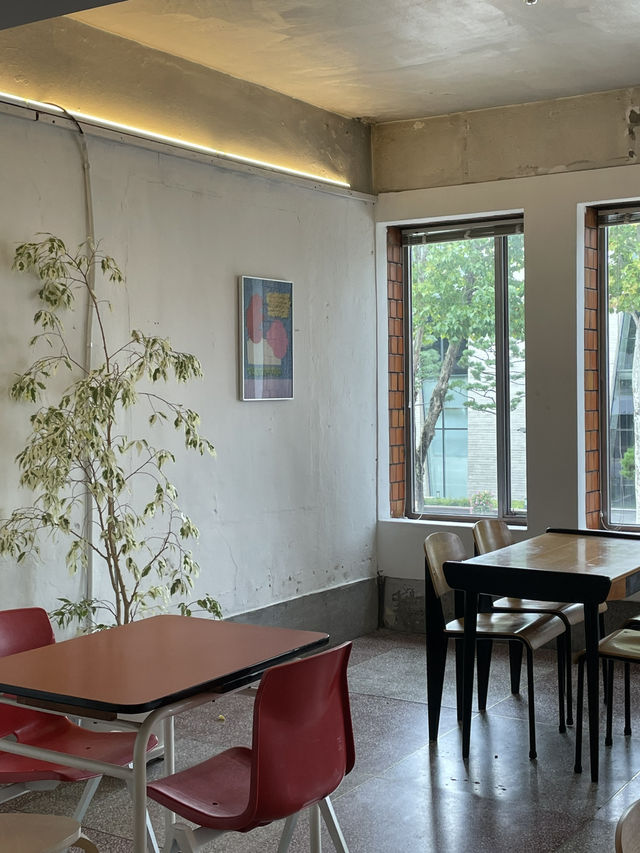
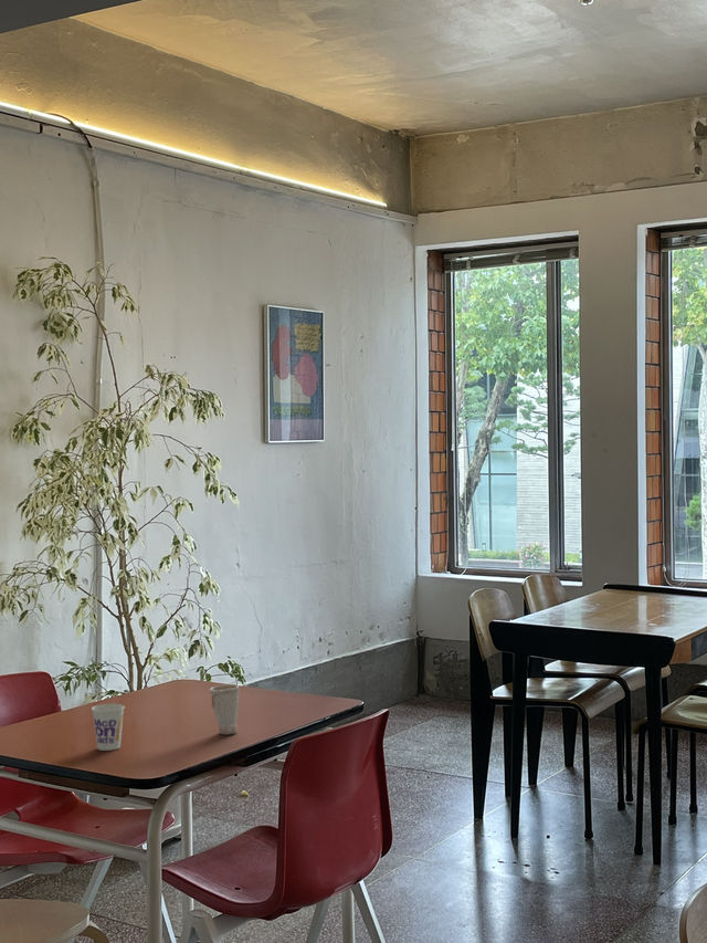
+ cup (224, 709)
+ cup (108, 726)
